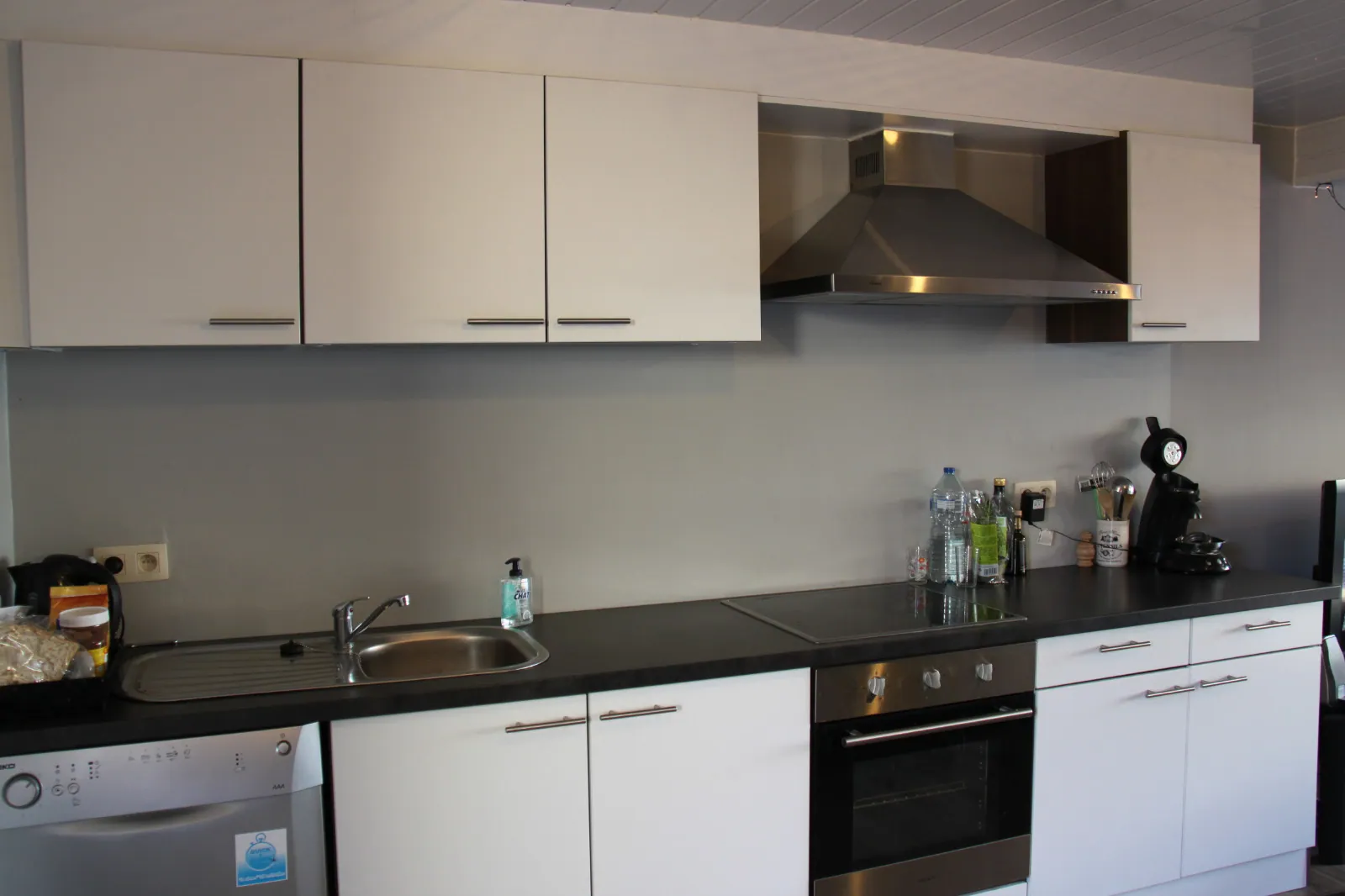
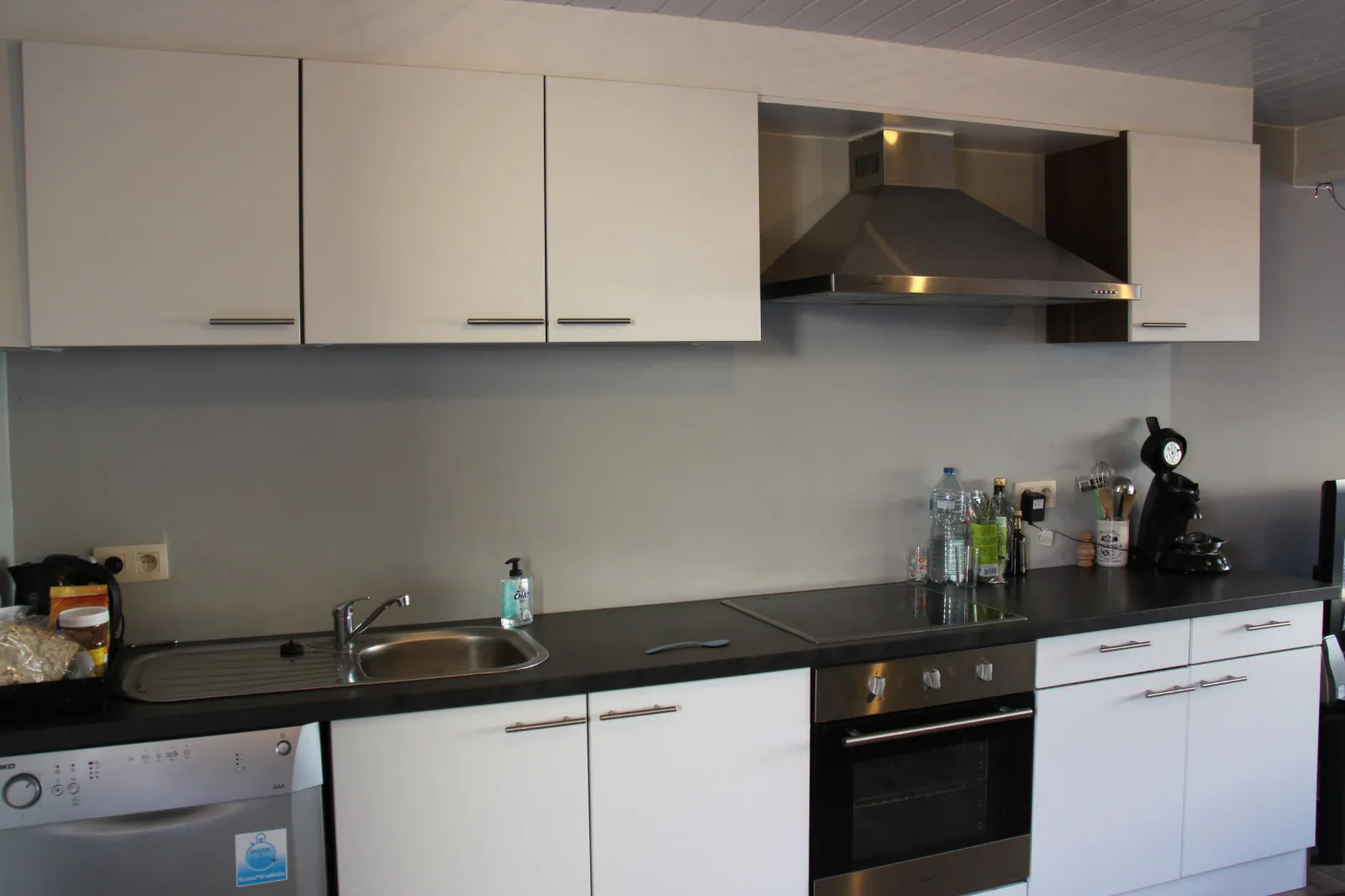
+ spoon (688, 643)
